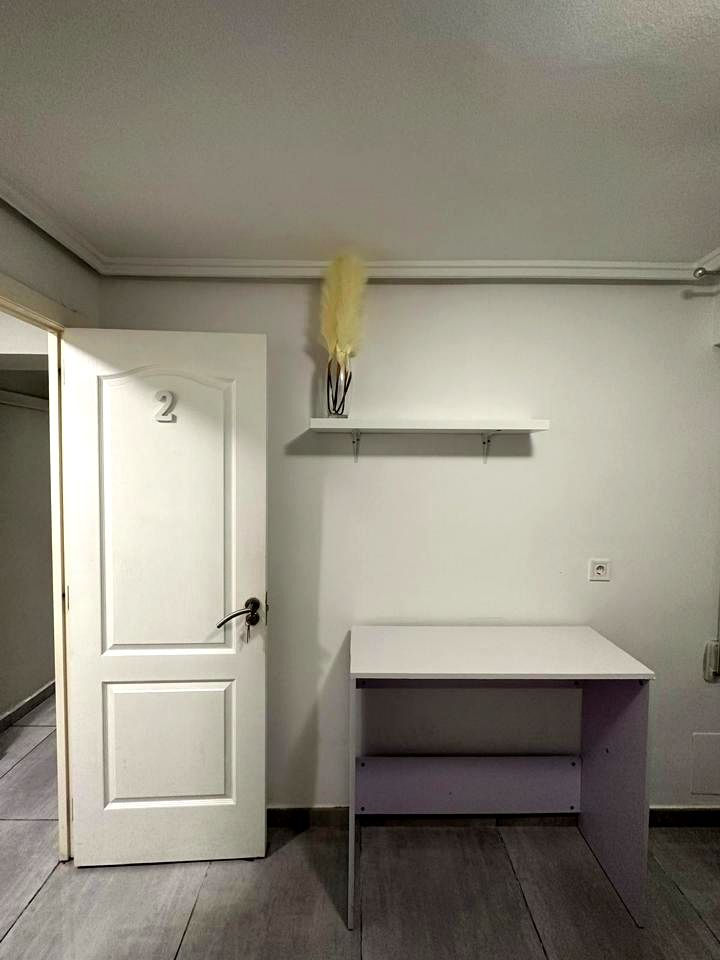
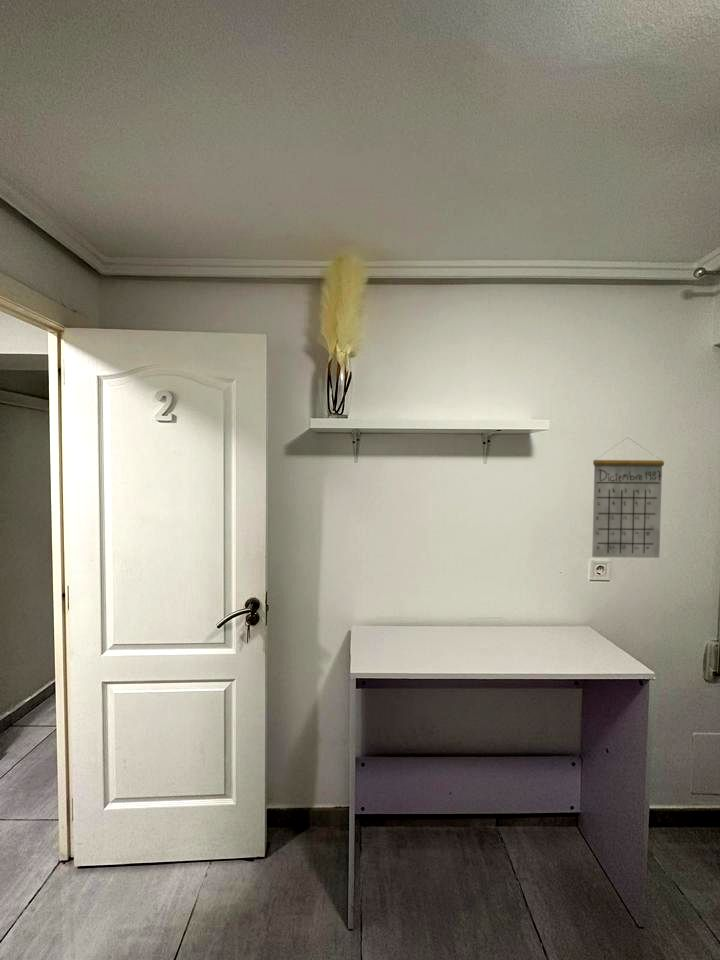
+ calendar (627, 497)
